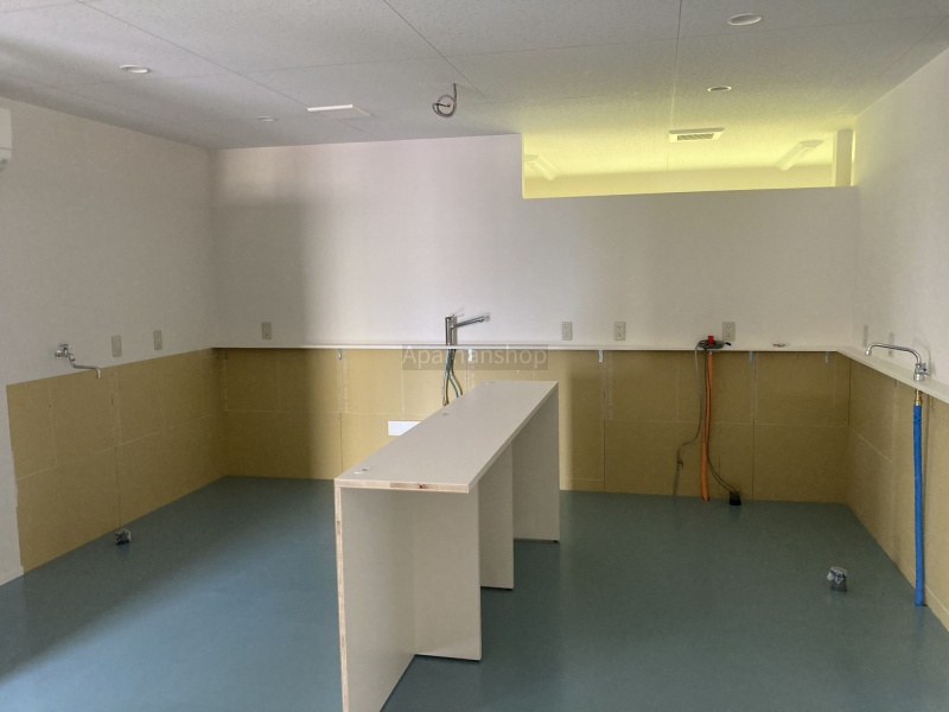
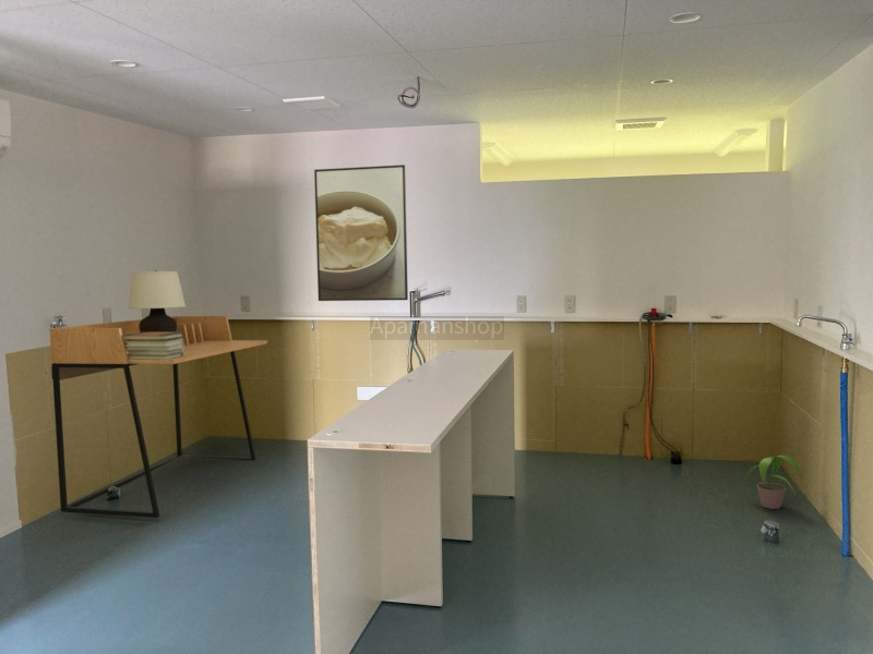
+ book stack (154, 344)
+ potted plant (768, 480)
+ desk (175, 403)
+ table lamp (157, 308)
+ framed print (360, 234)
